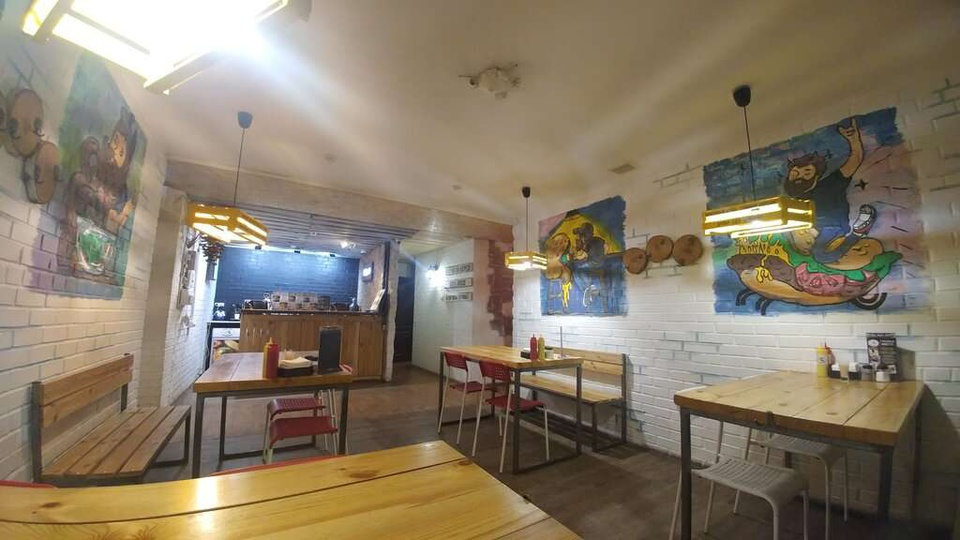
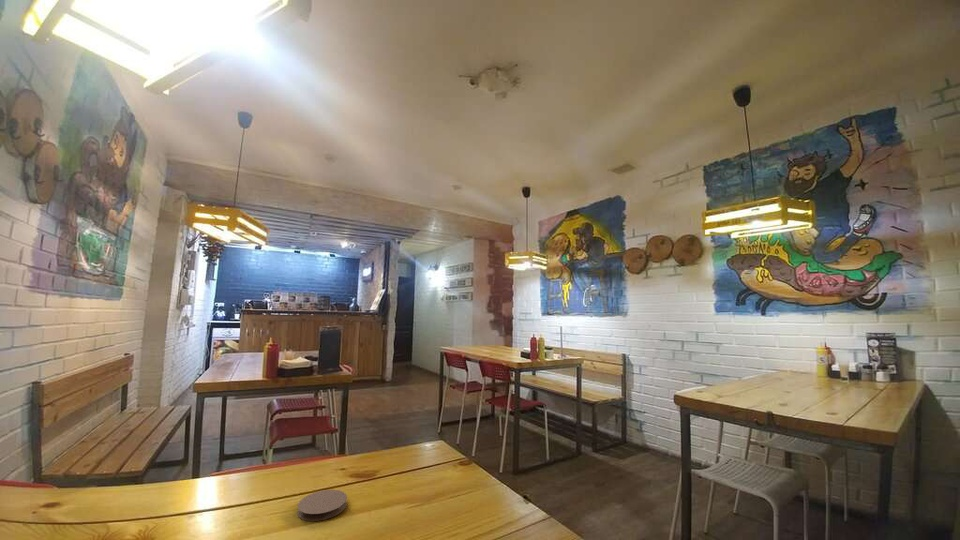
+ coaster (322, 504)
